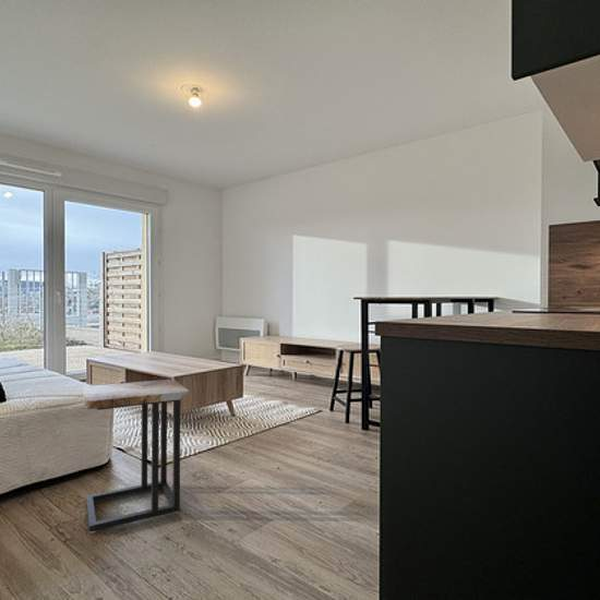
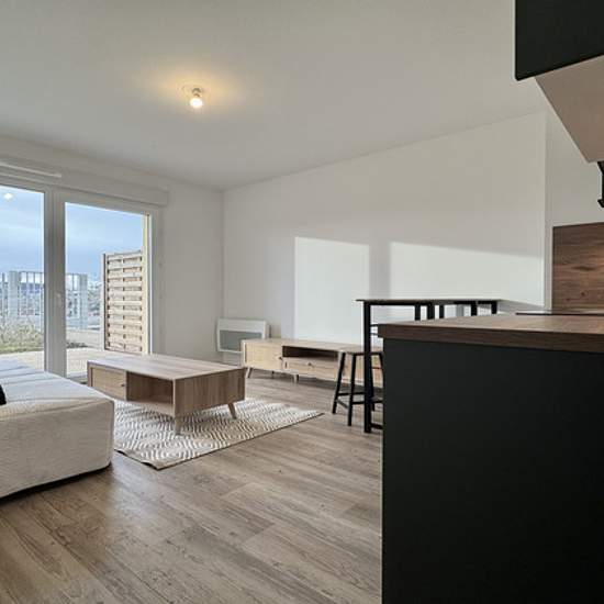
- side table (142, 447)
